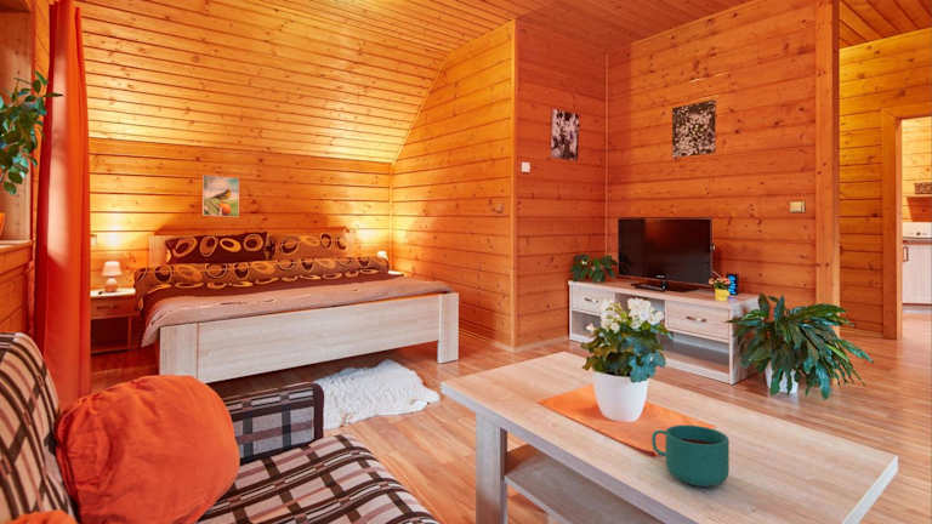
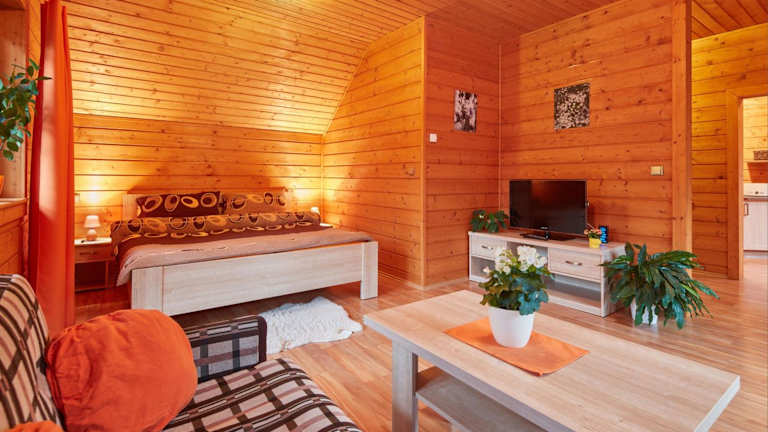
- cup (687, 454)
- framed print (221, 196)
